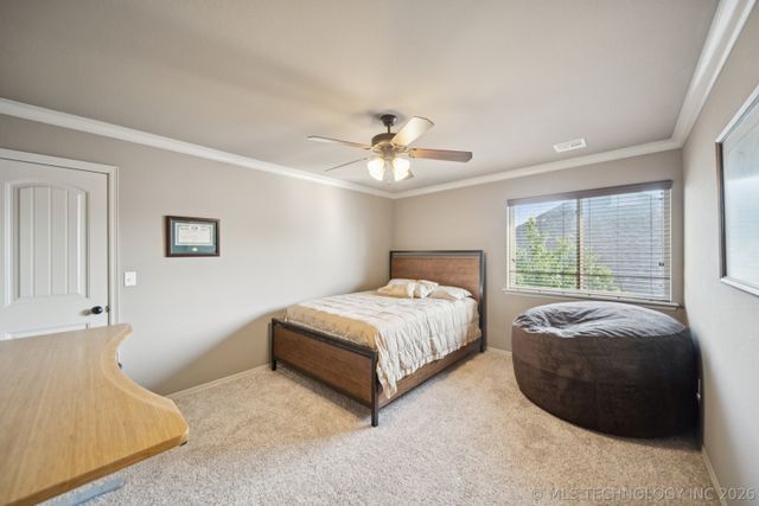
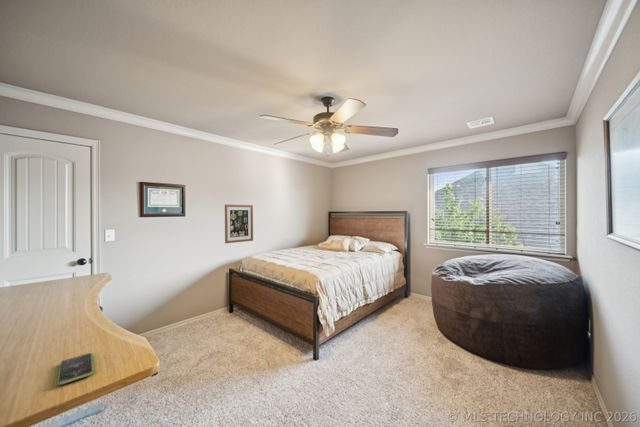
+ wall art (239, 223)
+ smartphone (76, 367)
